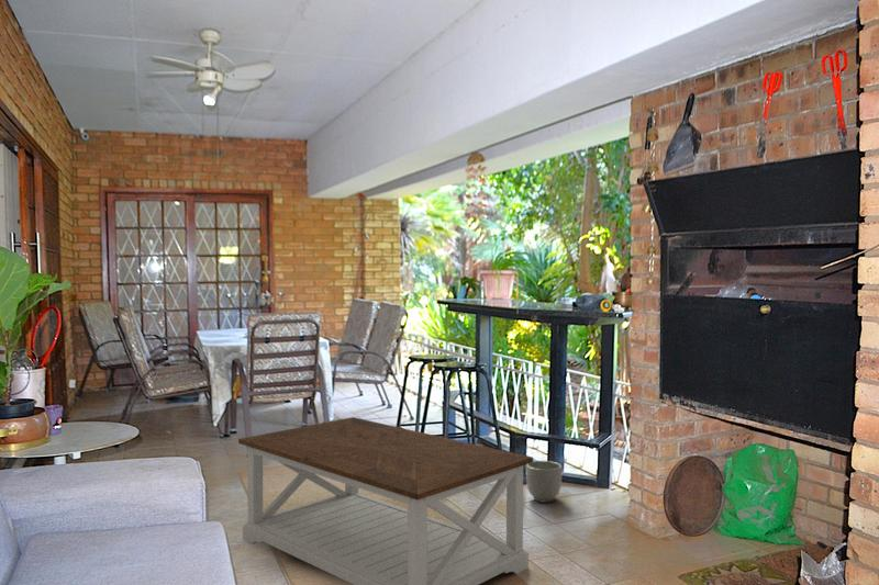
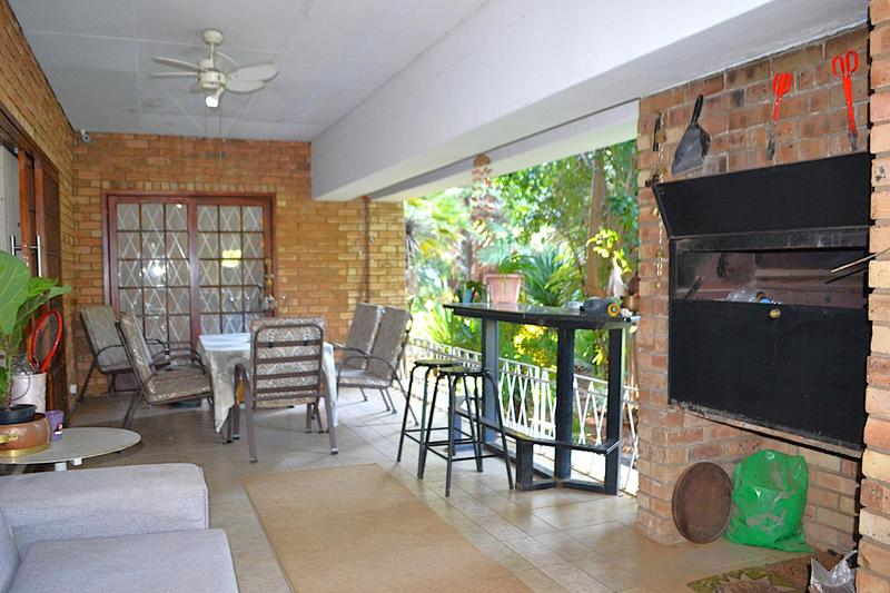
- planter (544, 482)
- coffee table (378, 500)
